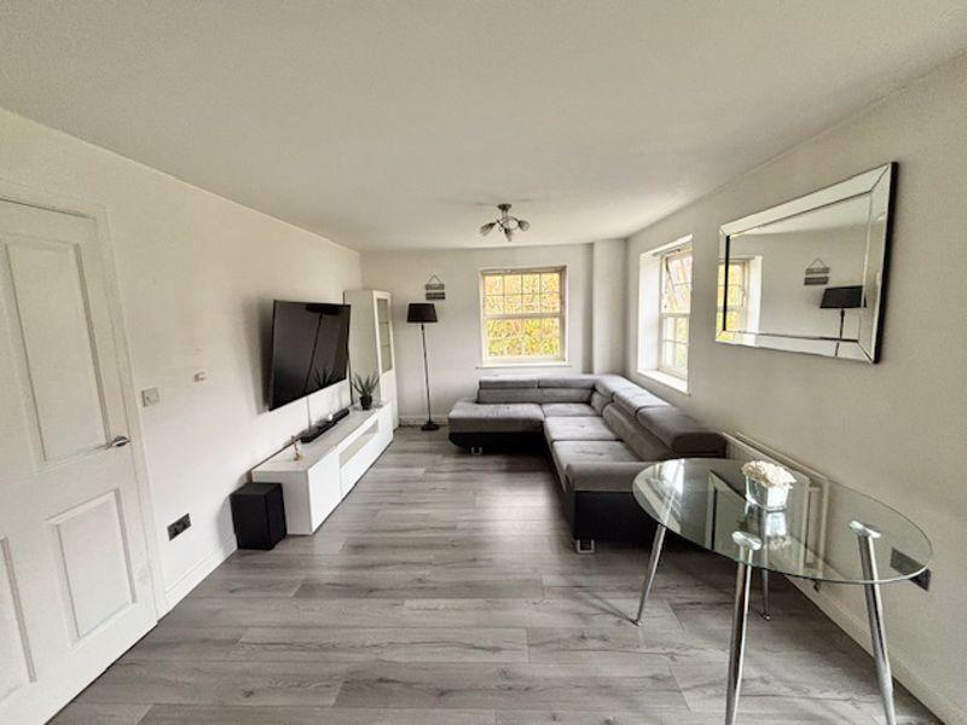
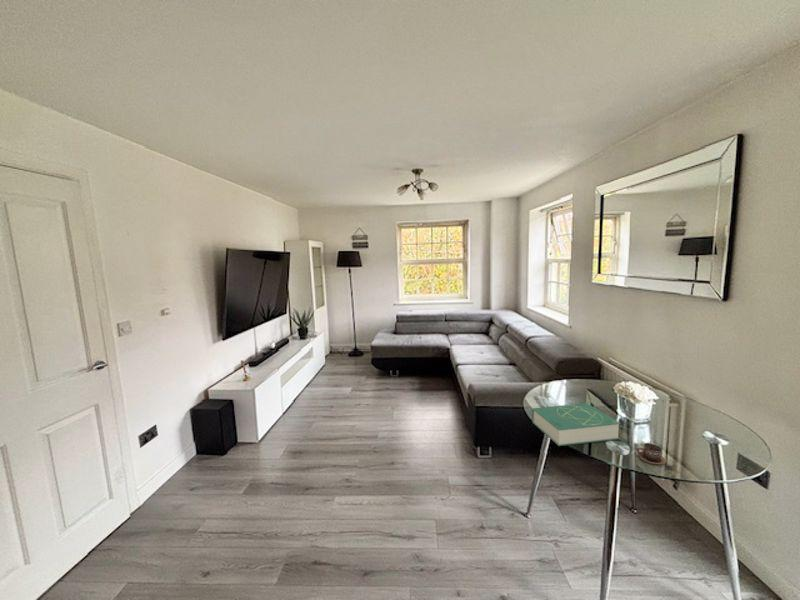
+ cup (650, 452)
+ book (573, 422)
